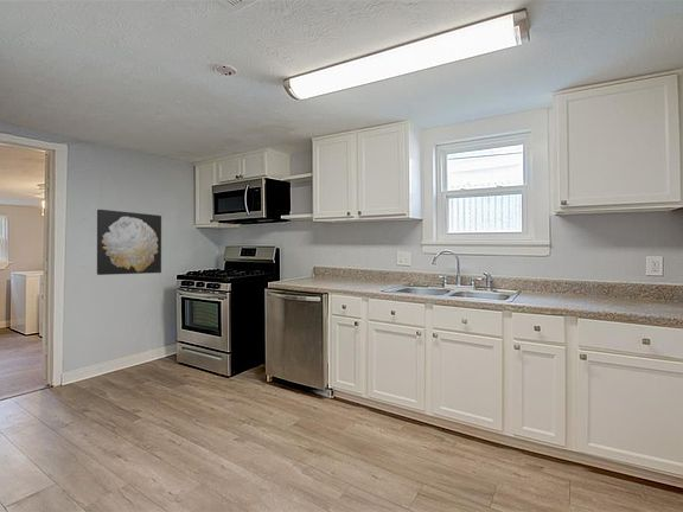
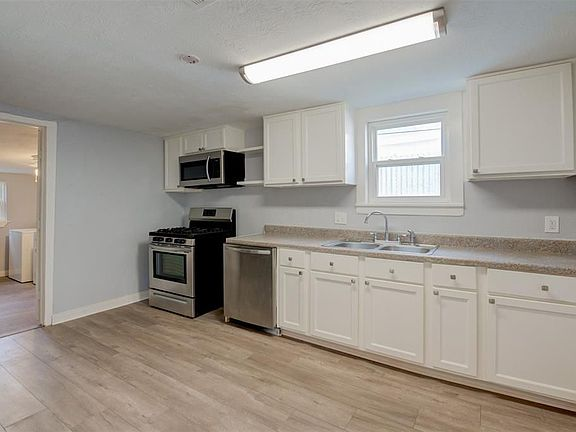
- wall art (130, 243)
